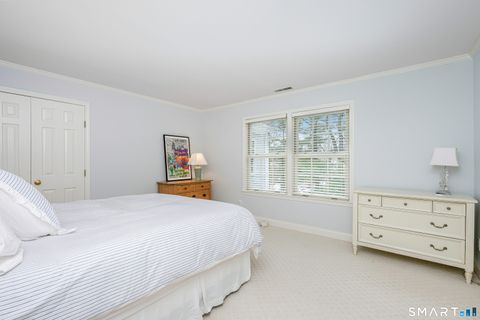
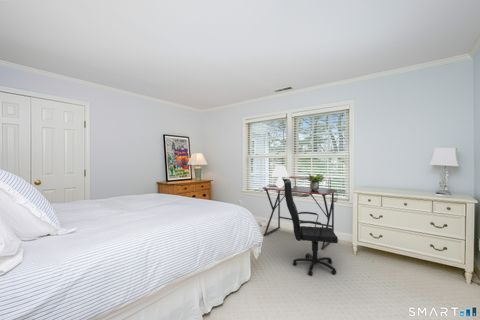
+ potted plant (315, 181)
+ office chair (309, 222)
+ desk (298, 196)
+ table lamp (279, 176)
